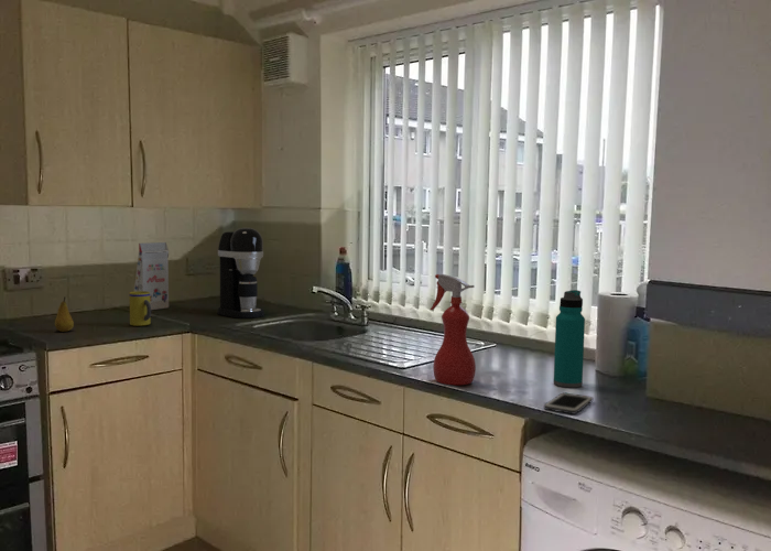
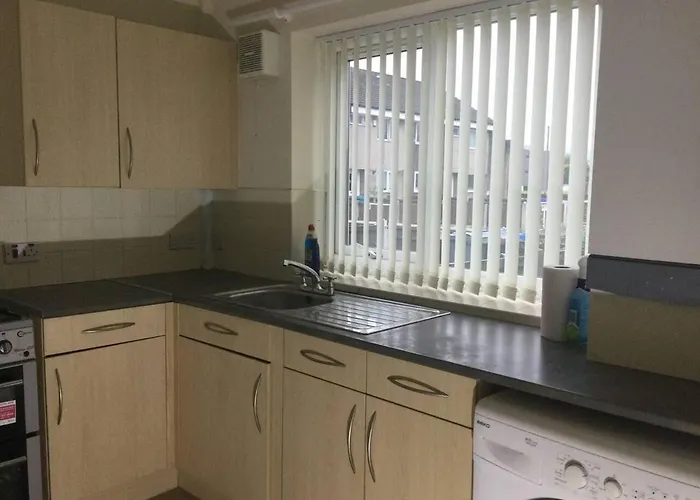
- water bottle (569, 337)
- mug (142, 309)
- fruit (64, 313)
- cell phone (568, 402)
- spray bottle (450, 327)
- gift box (151, 276)
- coffee maker (240, 271)
